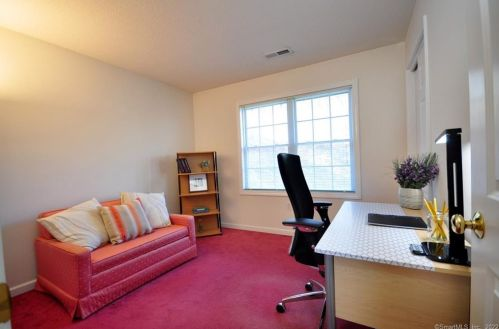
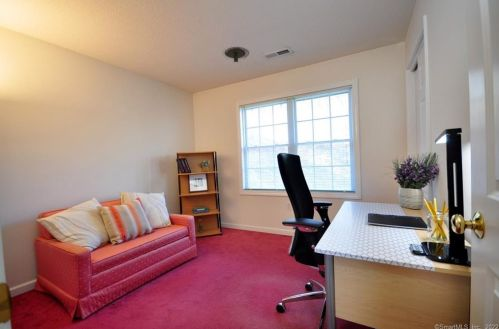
+ ceiling light (235, 55)
